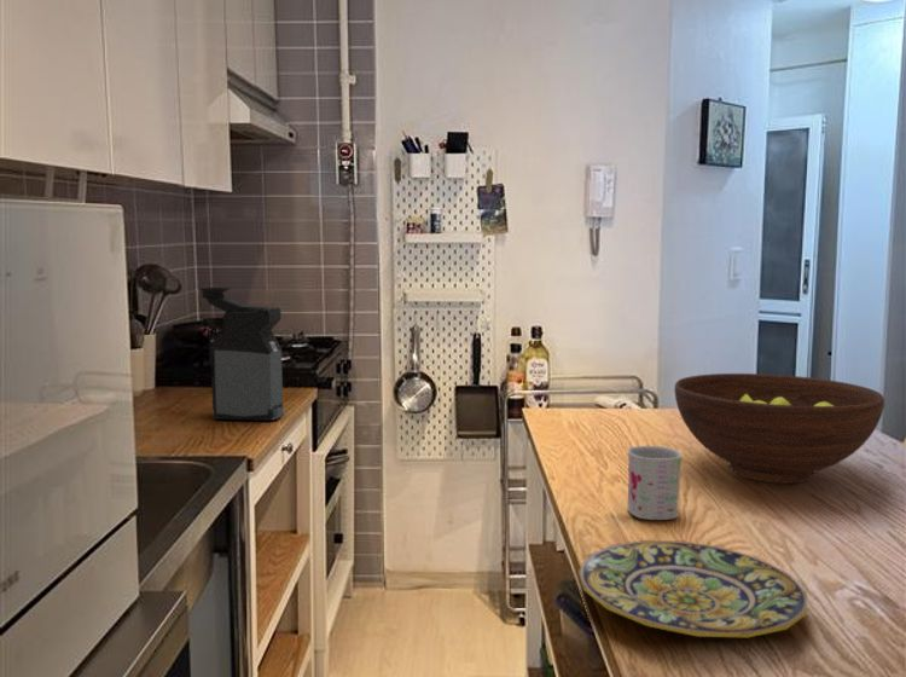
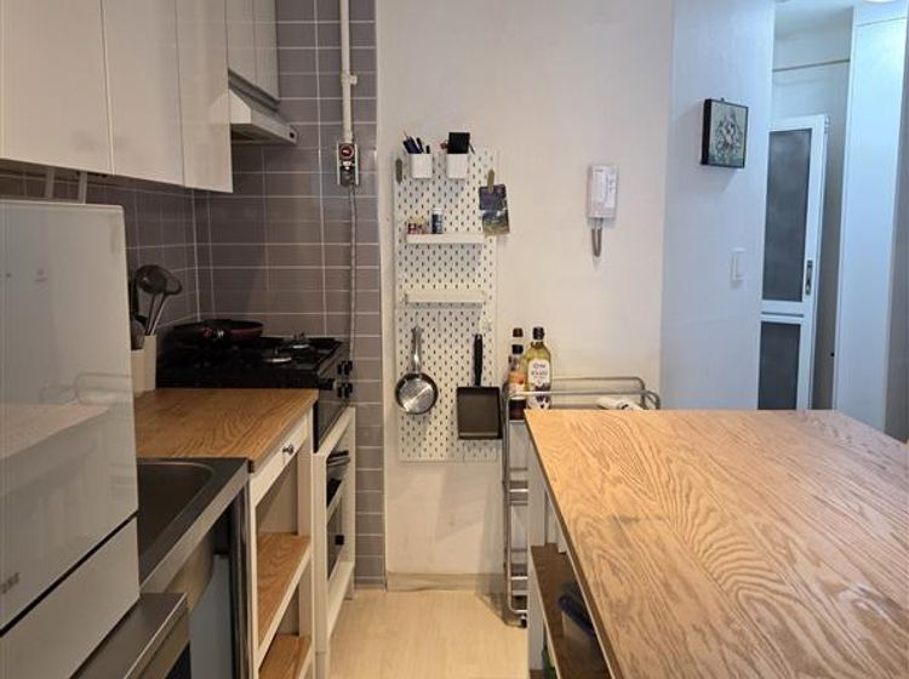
- mug (650, 479)
- fruit bowl (772, 432)
- plate (687, 591)
- coffee maker (243, 352)
